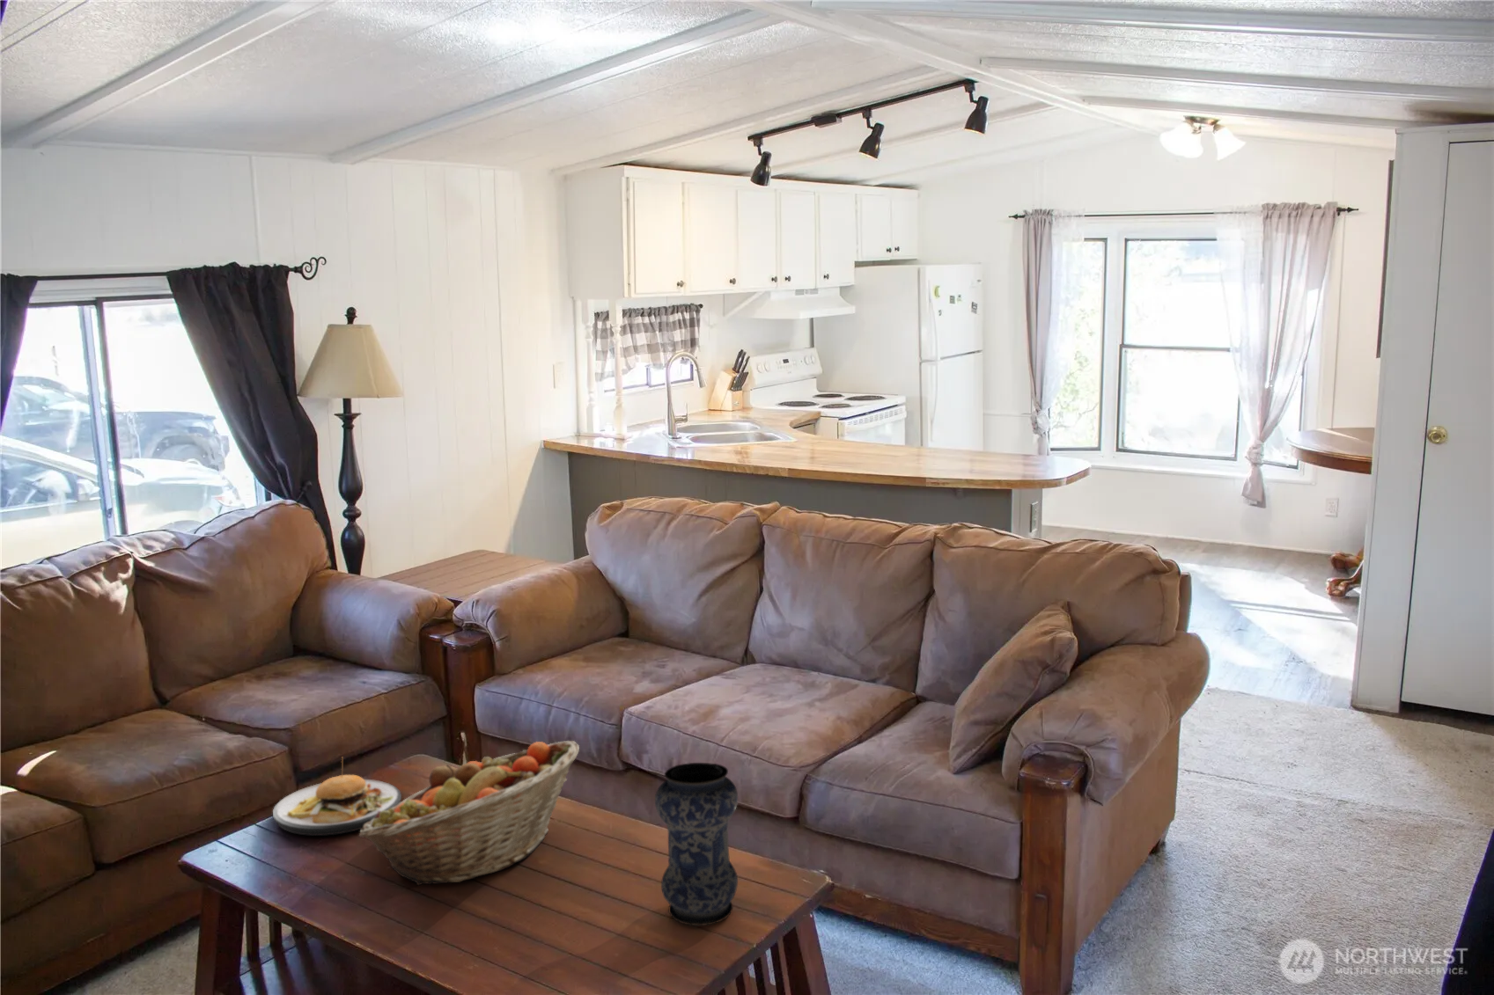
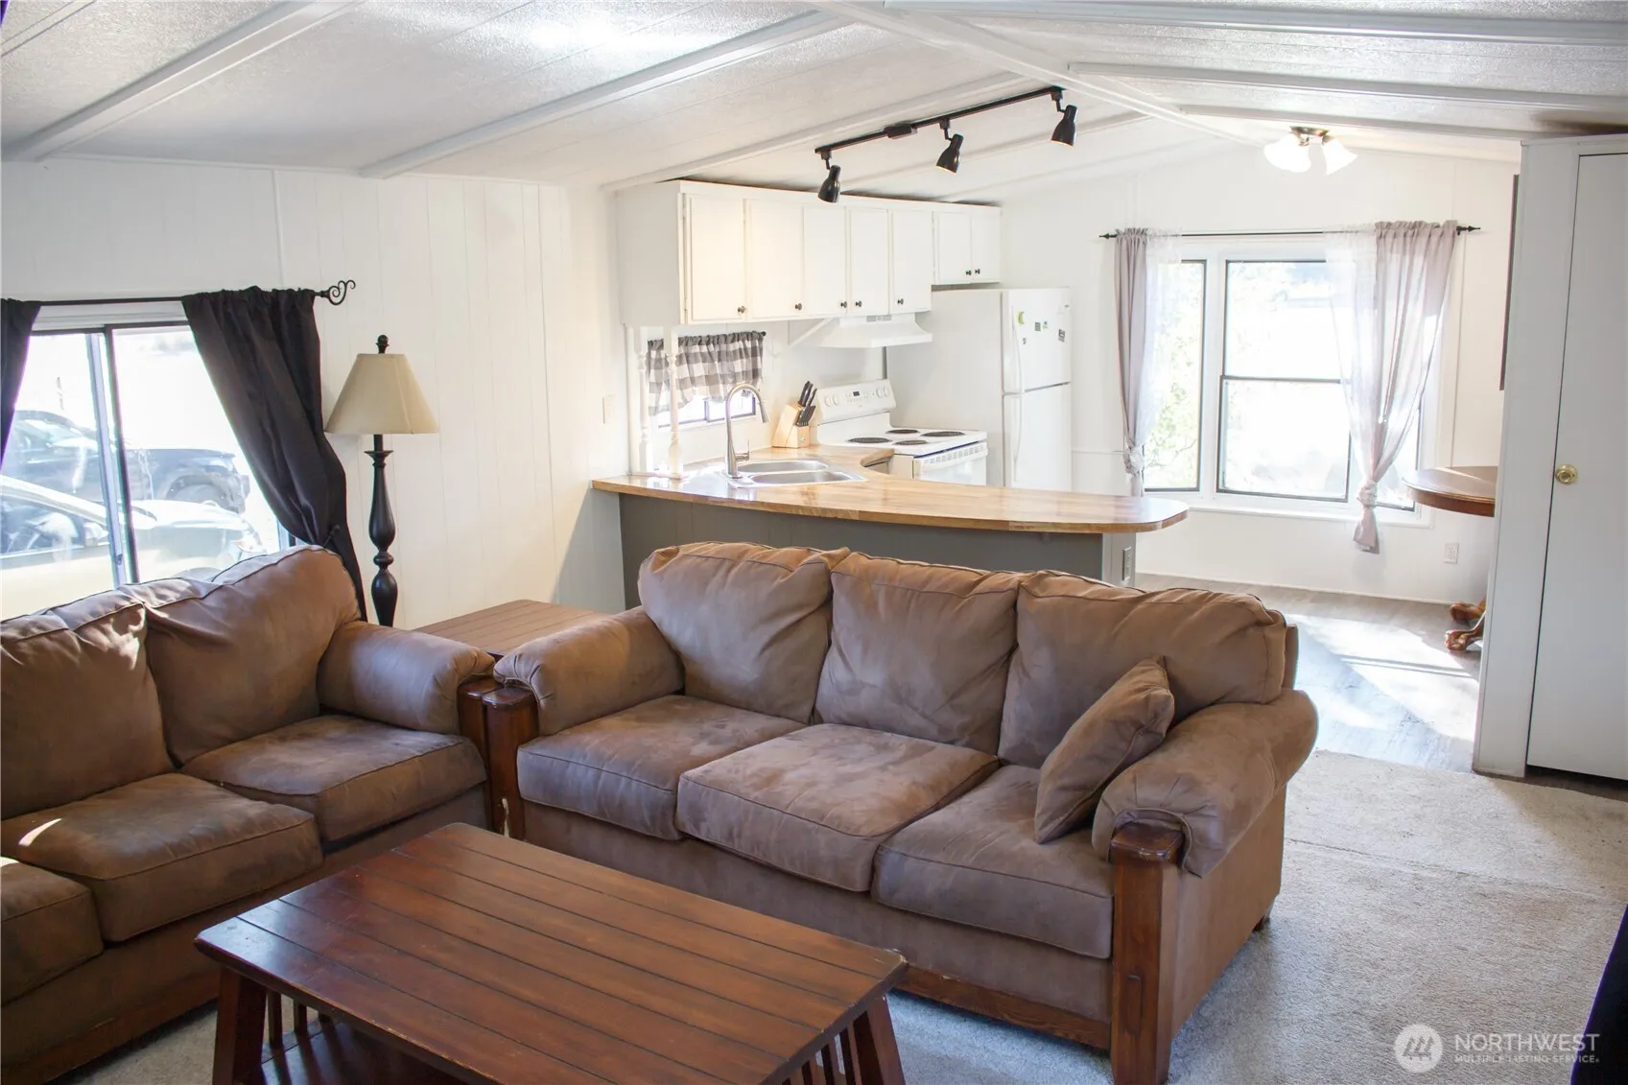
- vase (698, 841)
- plate (337, 781)
- fruit basket (477, 803)
